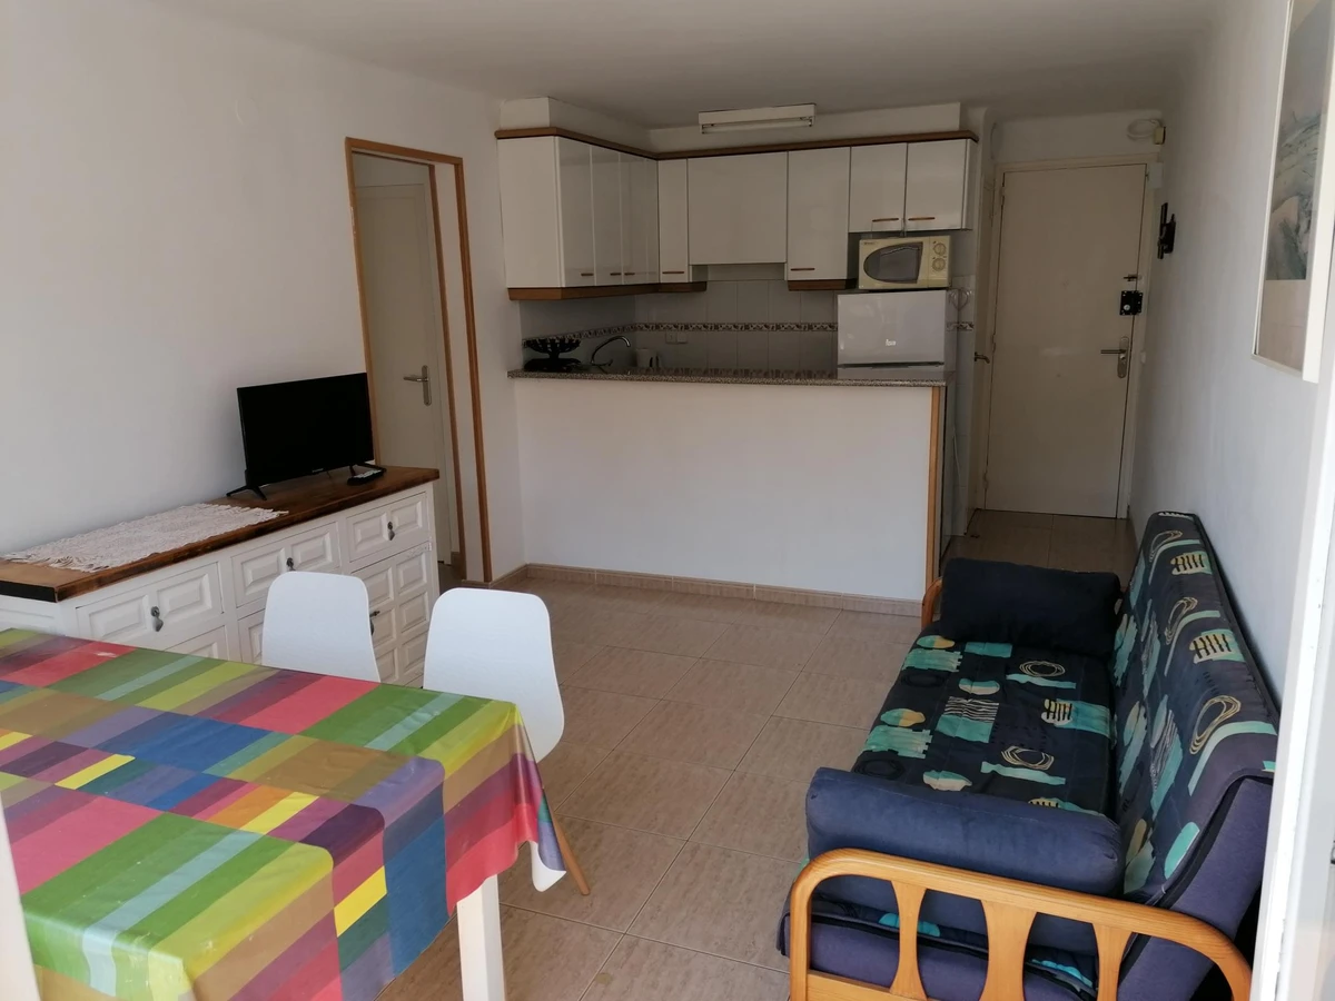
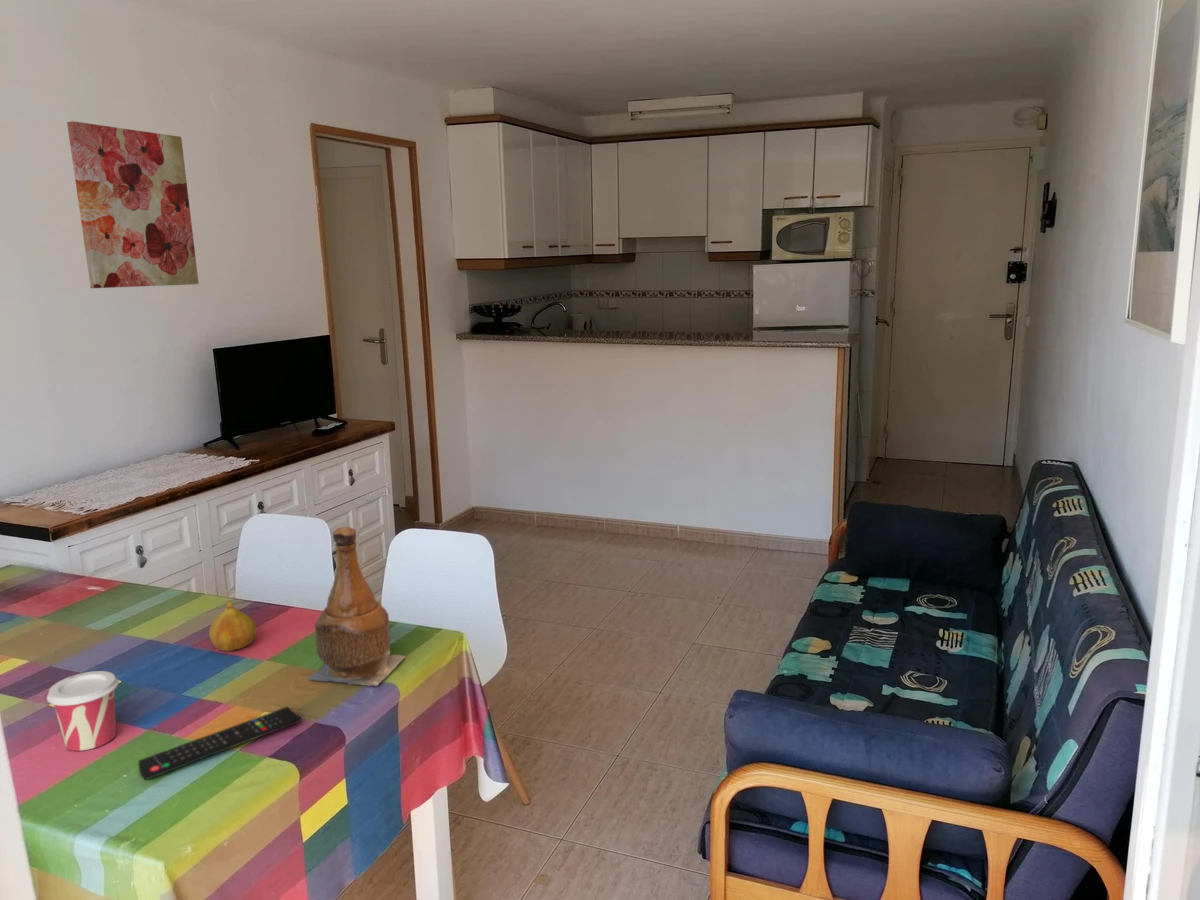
+ cup (86, 711)
+ fruit (231, 623)
+ bottle (352, 599)
+ wall art (137, 209)
+ remote control (221, 742)
